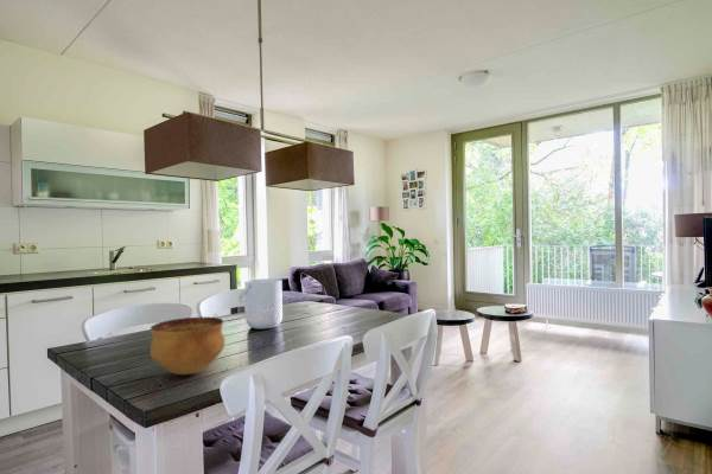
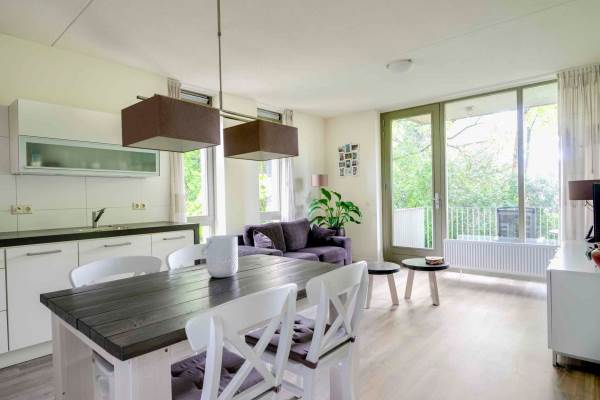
- bowl (187, 348)
